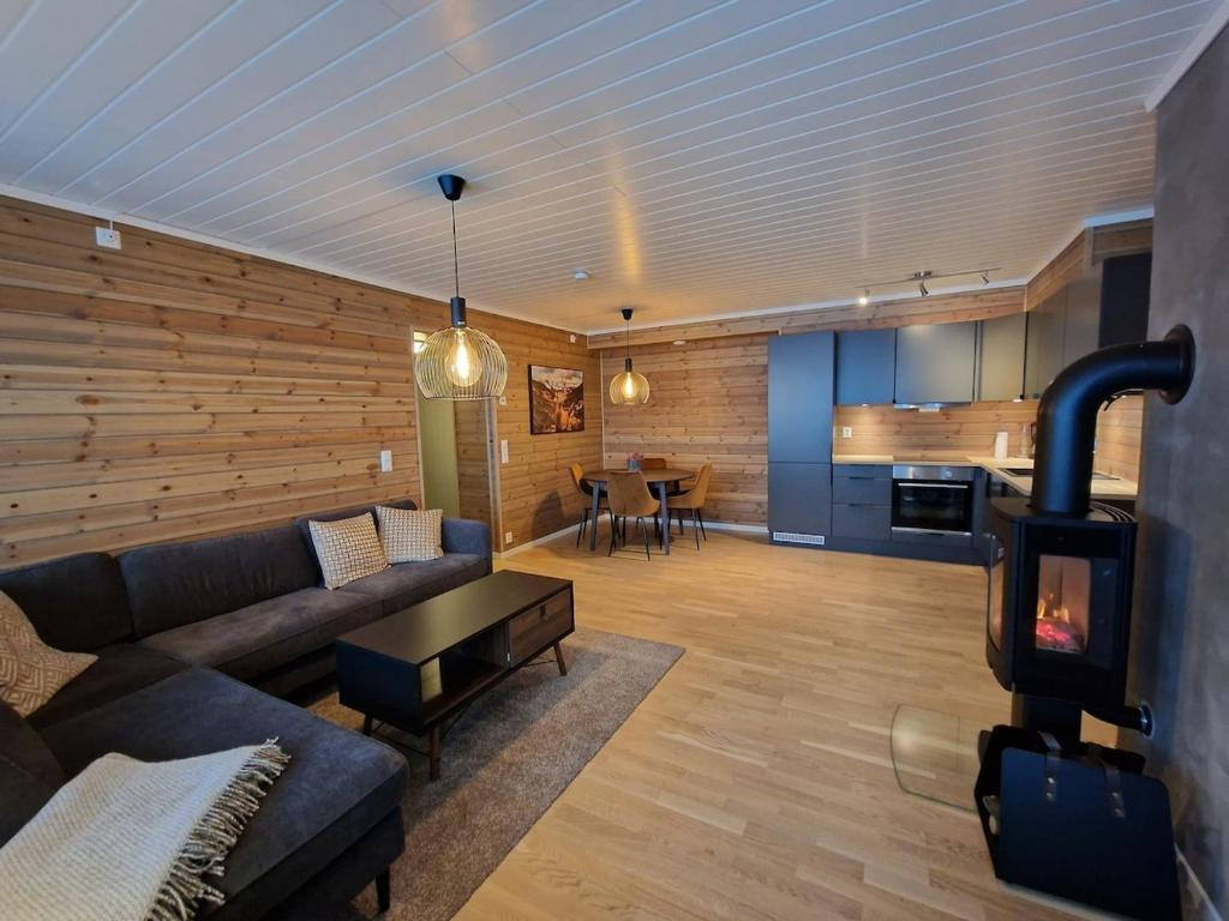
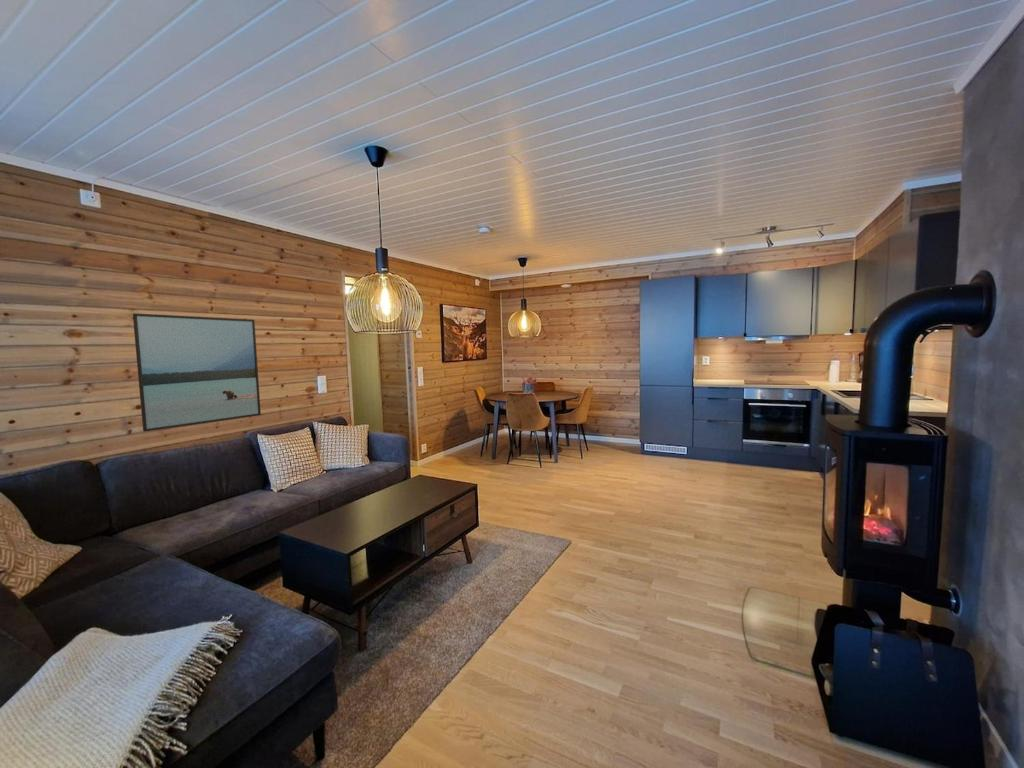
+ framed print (204, 370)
